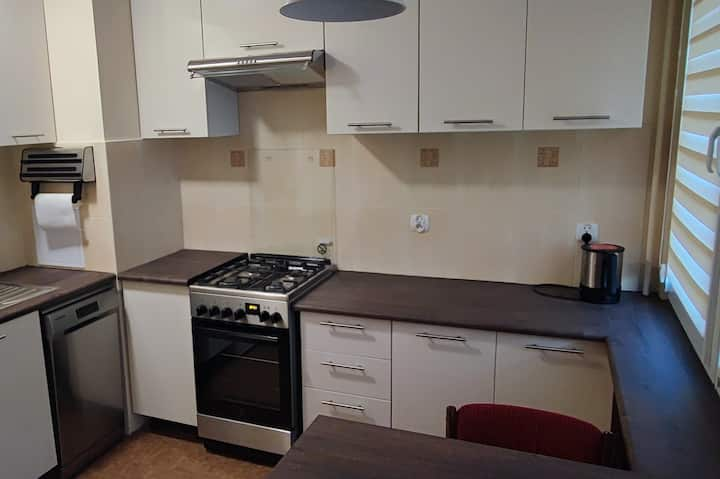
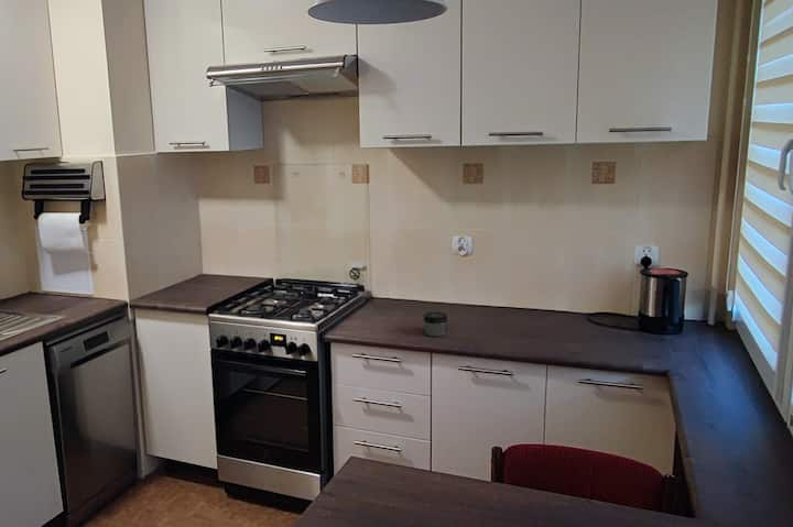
+ jar (435, 323)
